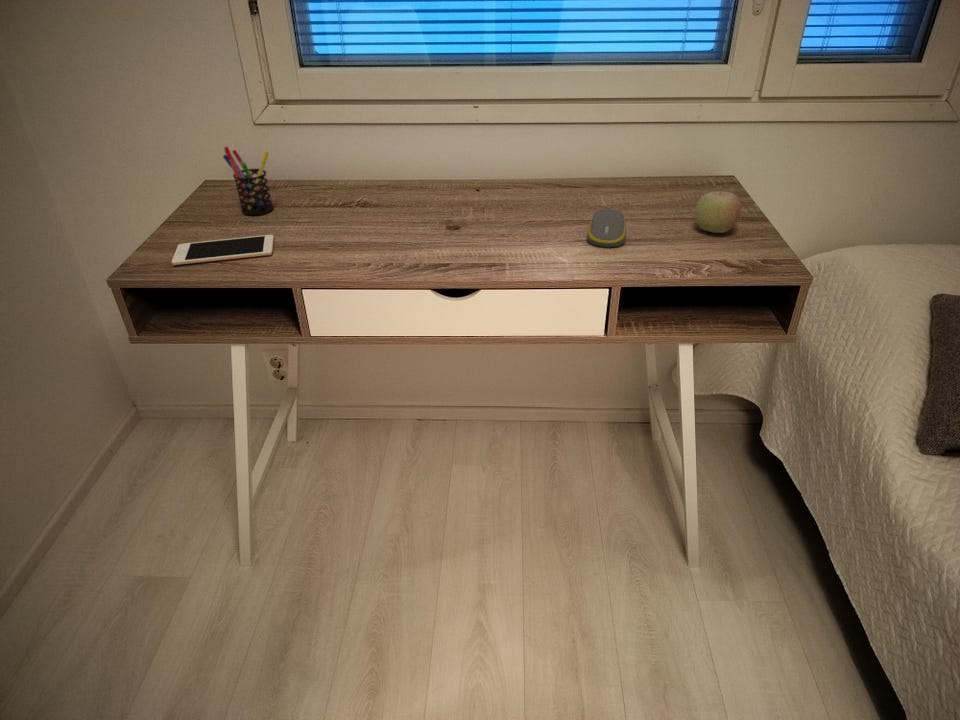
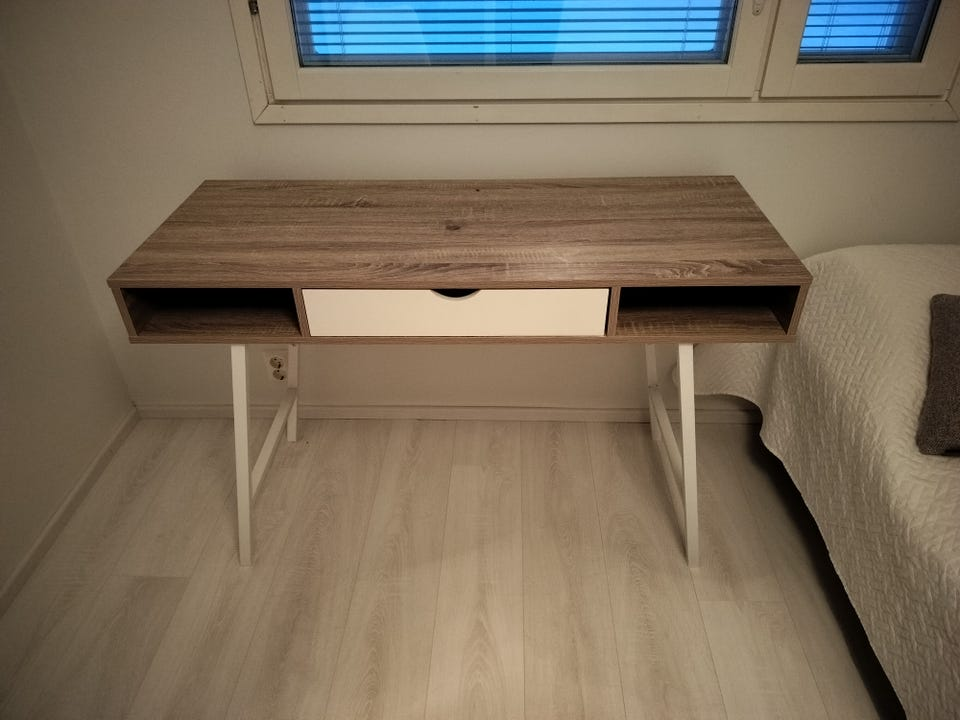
- pen holder (248, 179)
- fruit (719, 208)
- cell phone (224, 249)
- computer mouse (607, 225)
